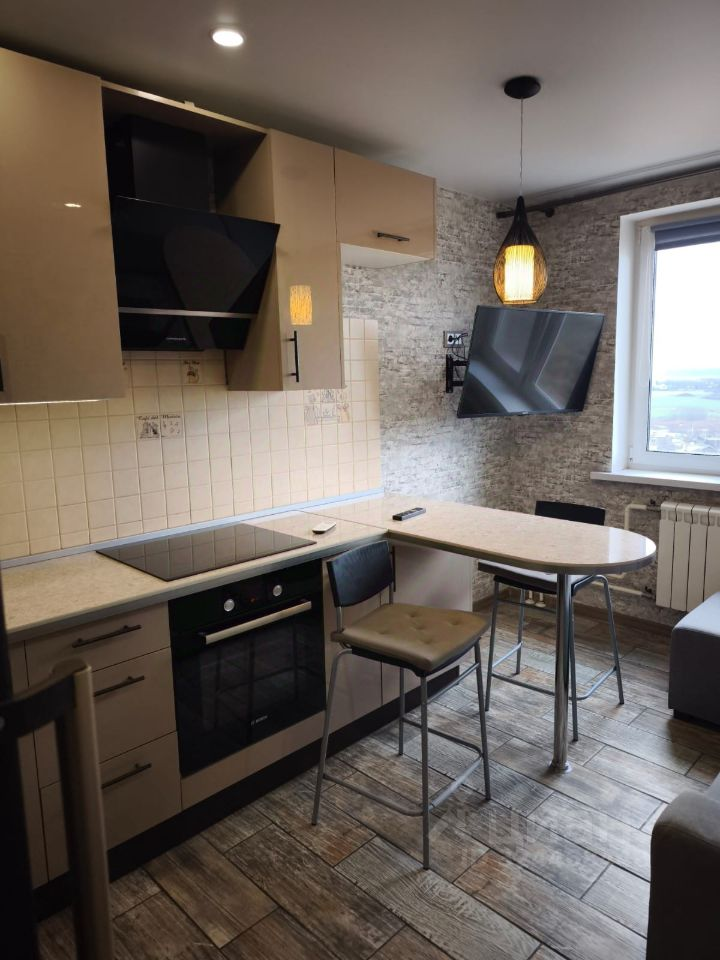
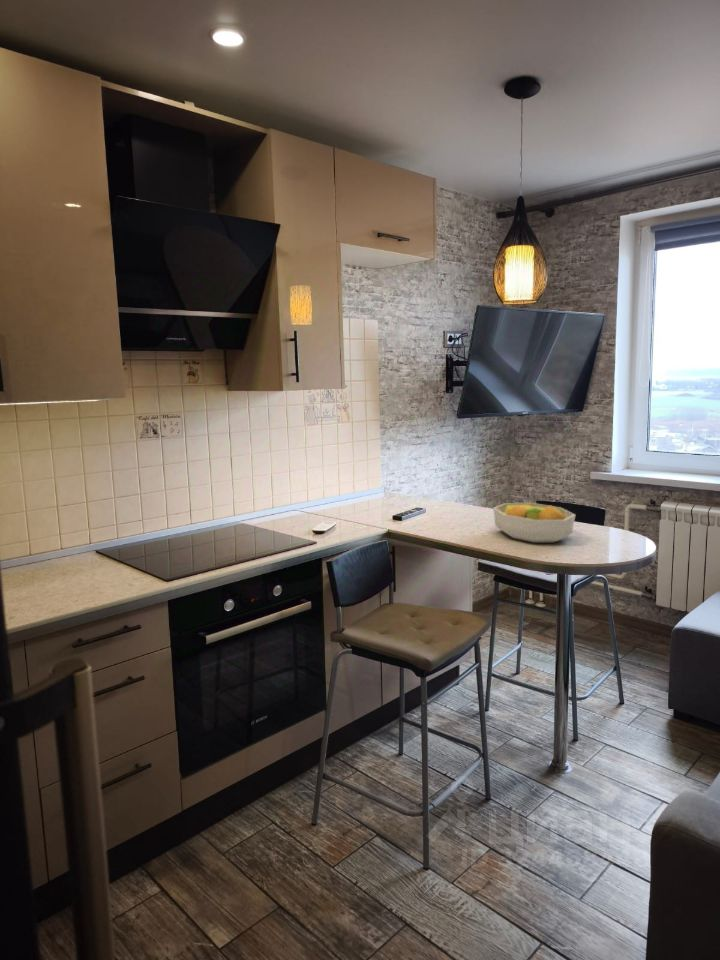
+ fruit bowl (532, 517)
